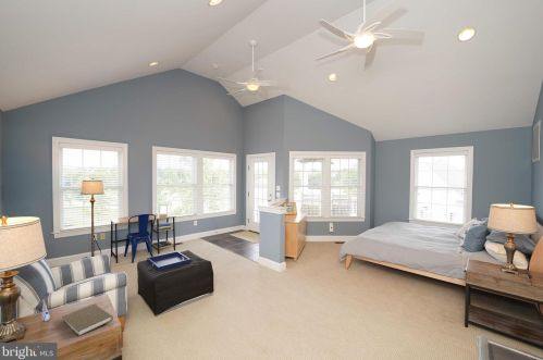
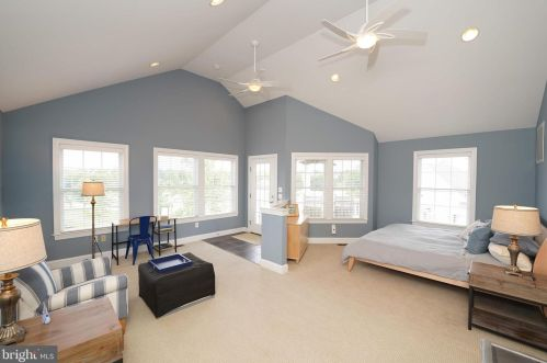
- book (87, 318)
